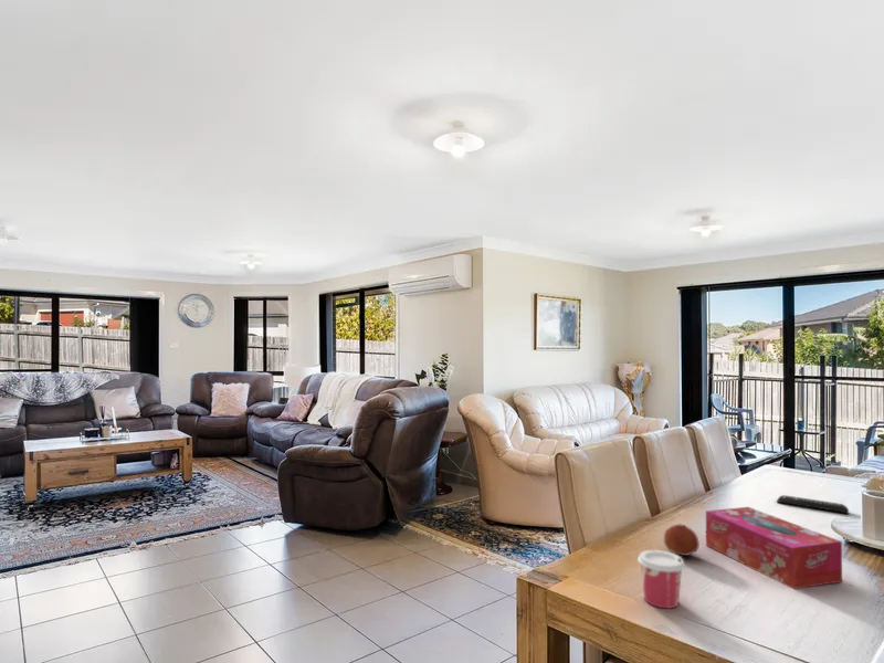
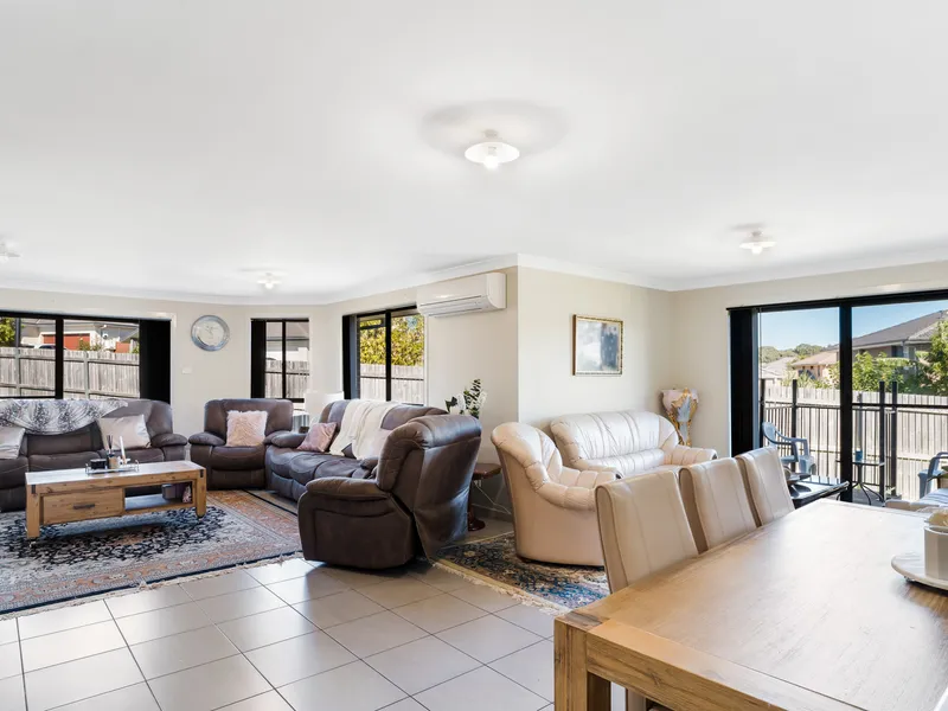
- remote control (811, 503)
- cup (661, 579)
- tissue box (768, 543)
- fruit (681, 539)
